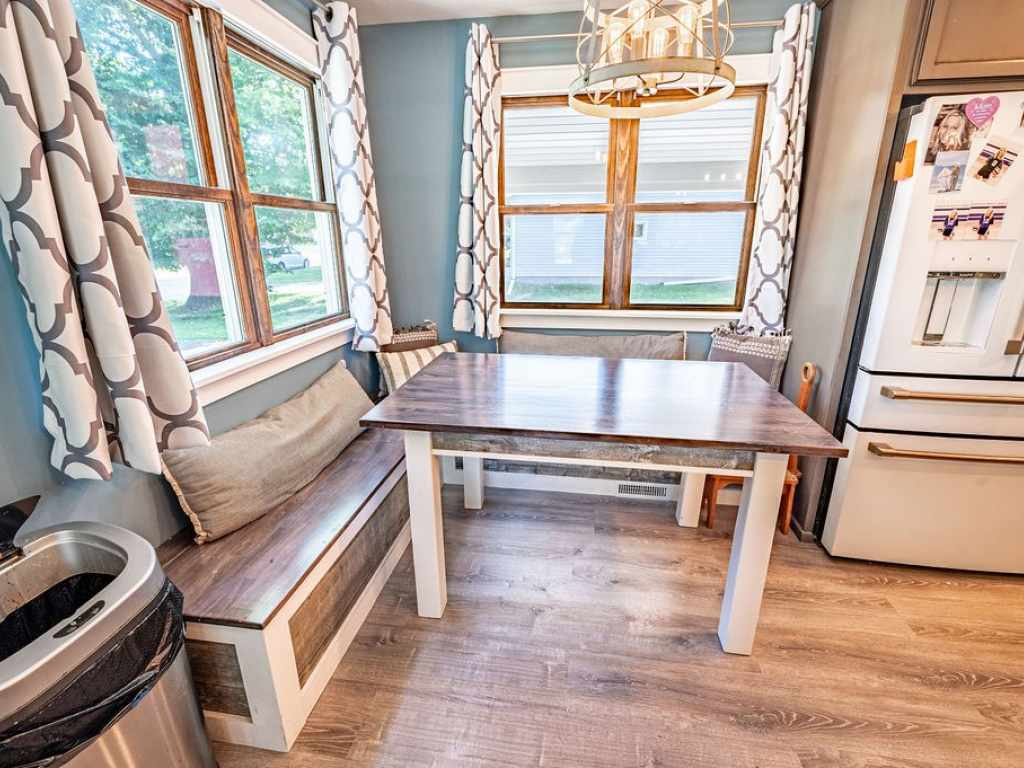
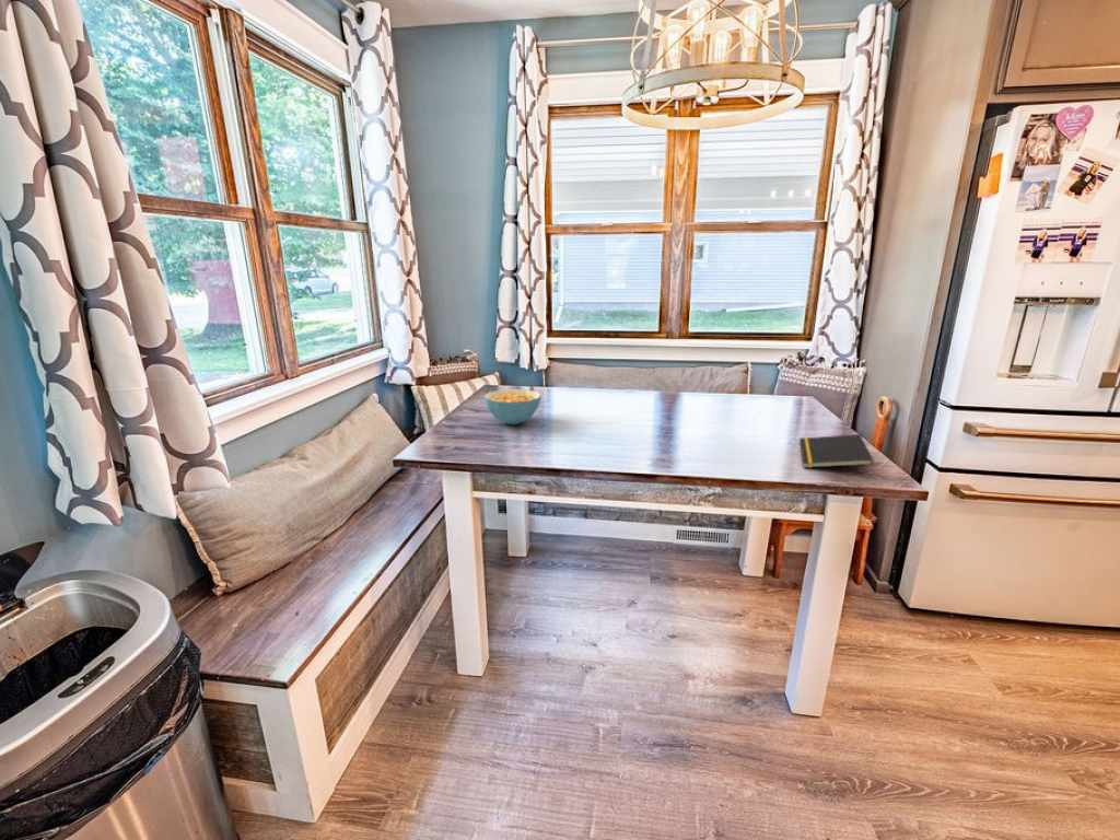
+ cereal bowl (513, 408)
+ notepad (832, 450)
